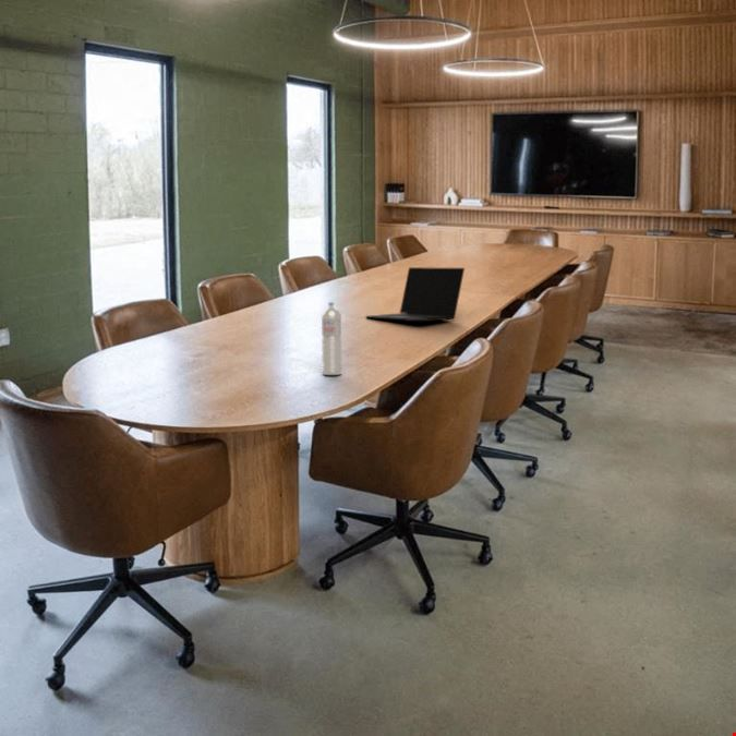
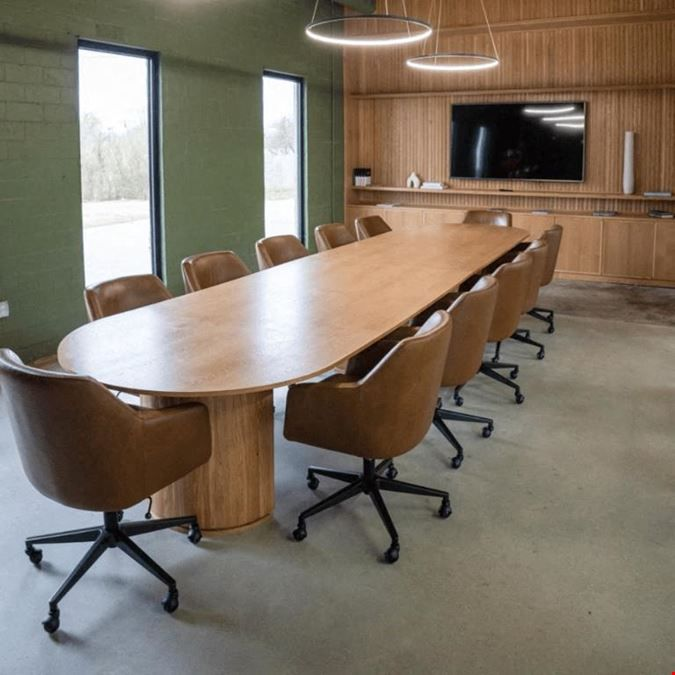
- laptop (414, 293)
- water bottle (331, 338)
